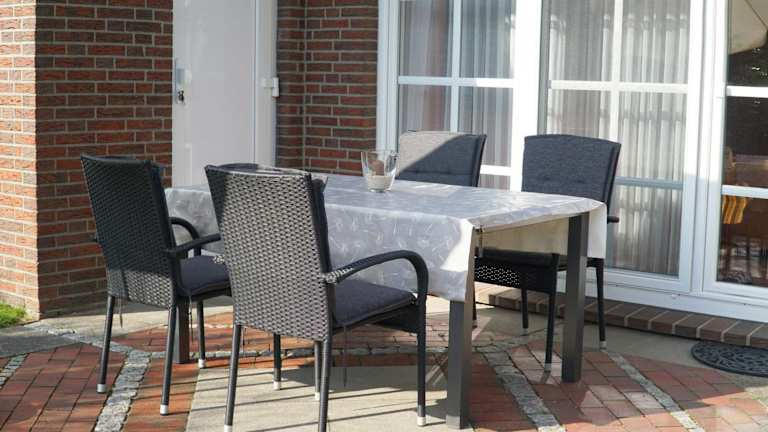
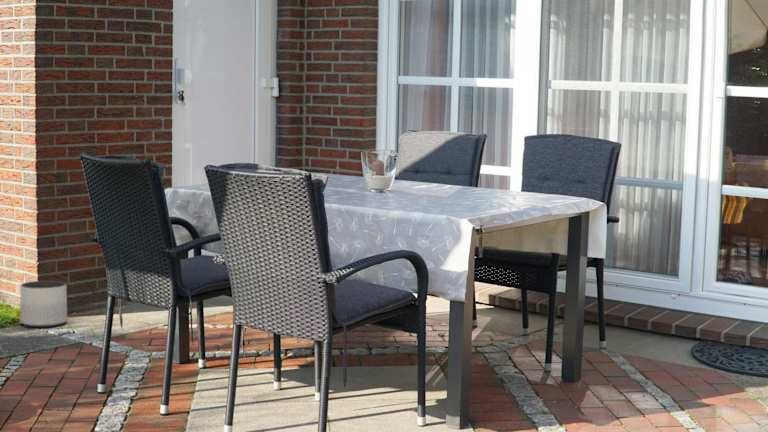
+ planter (43, 303)
